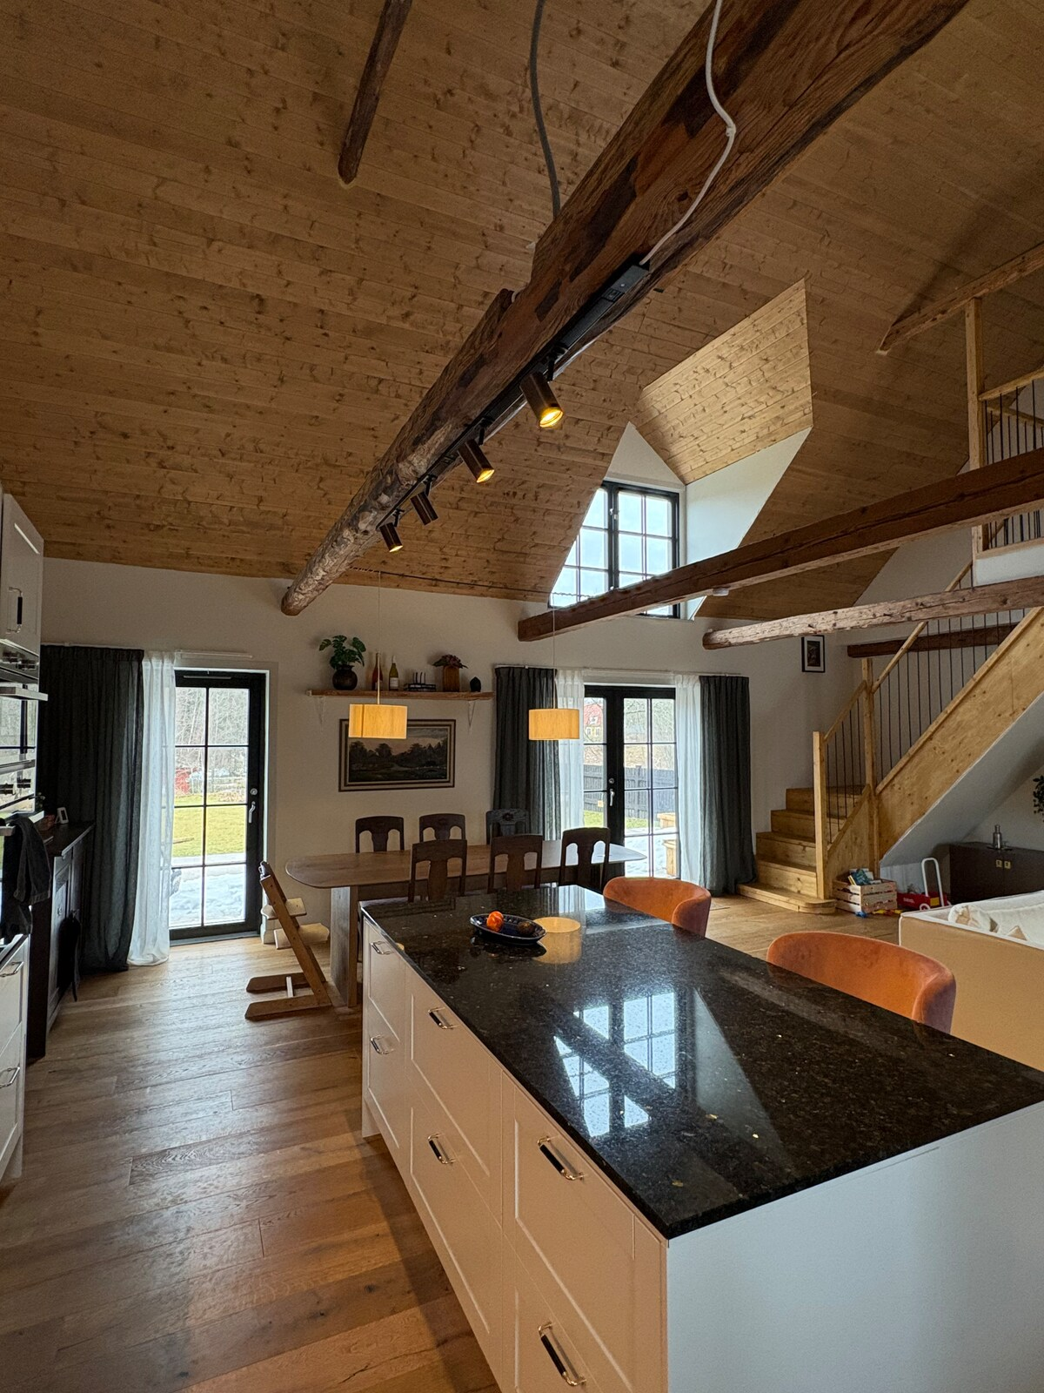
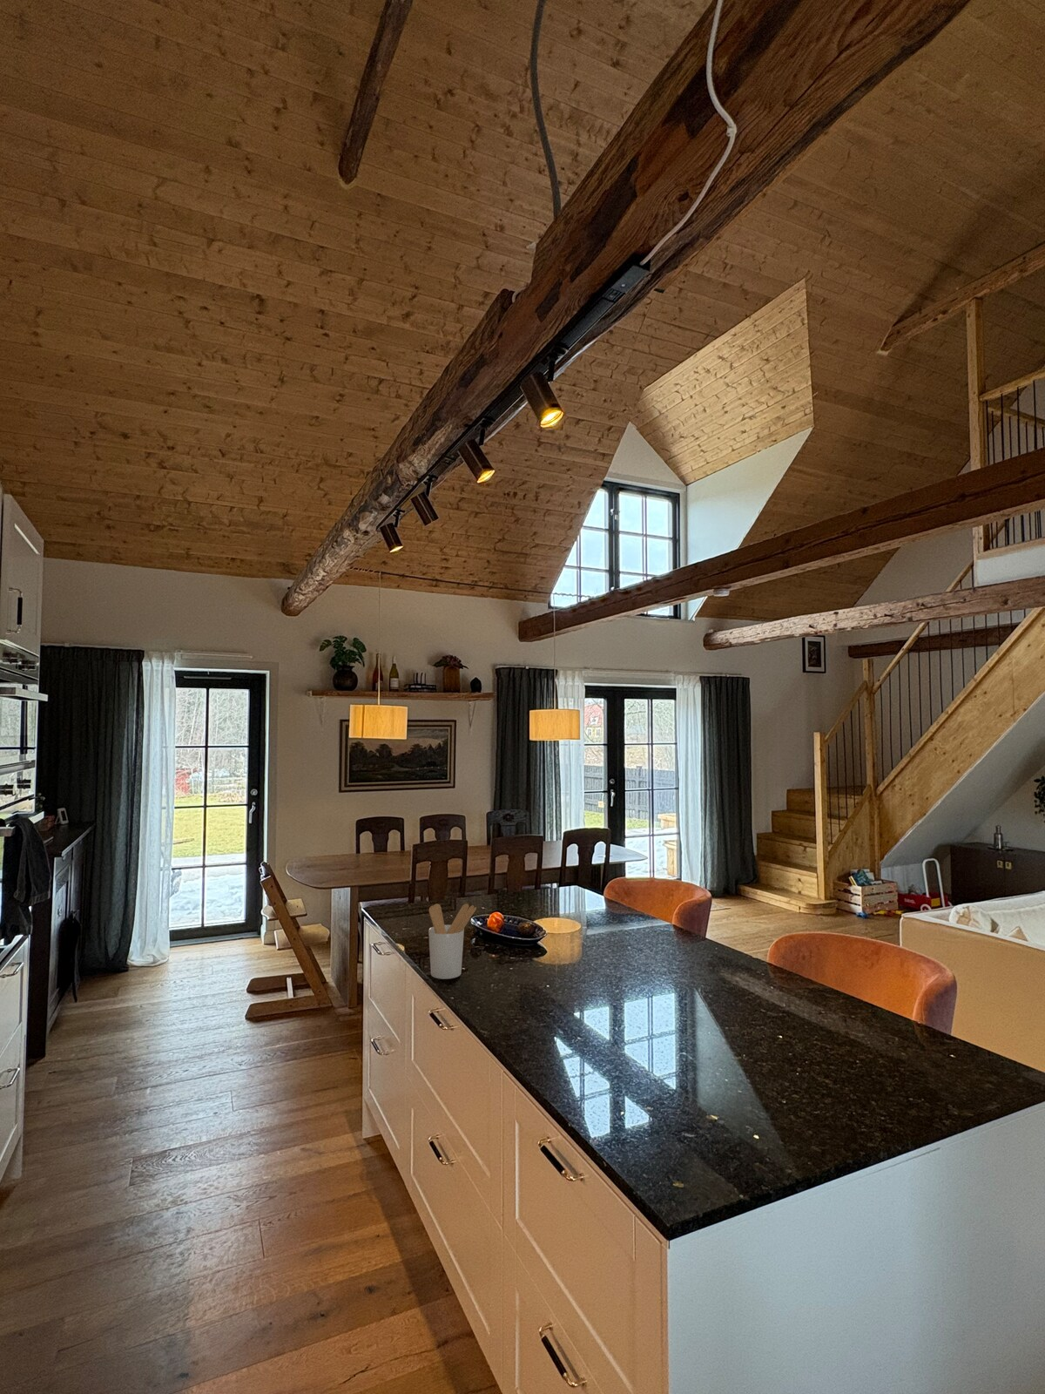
+ utensil holder (453, 938)
